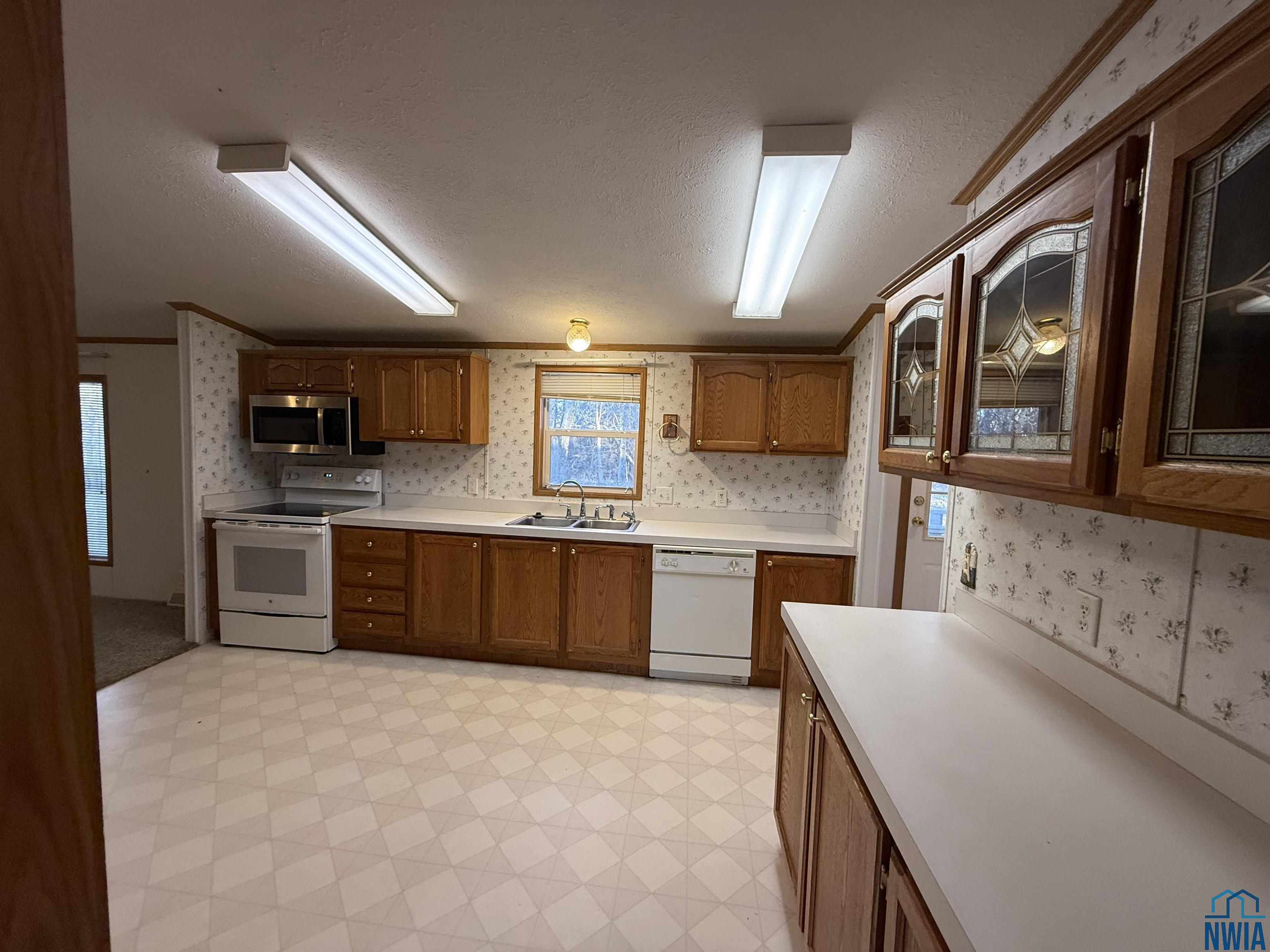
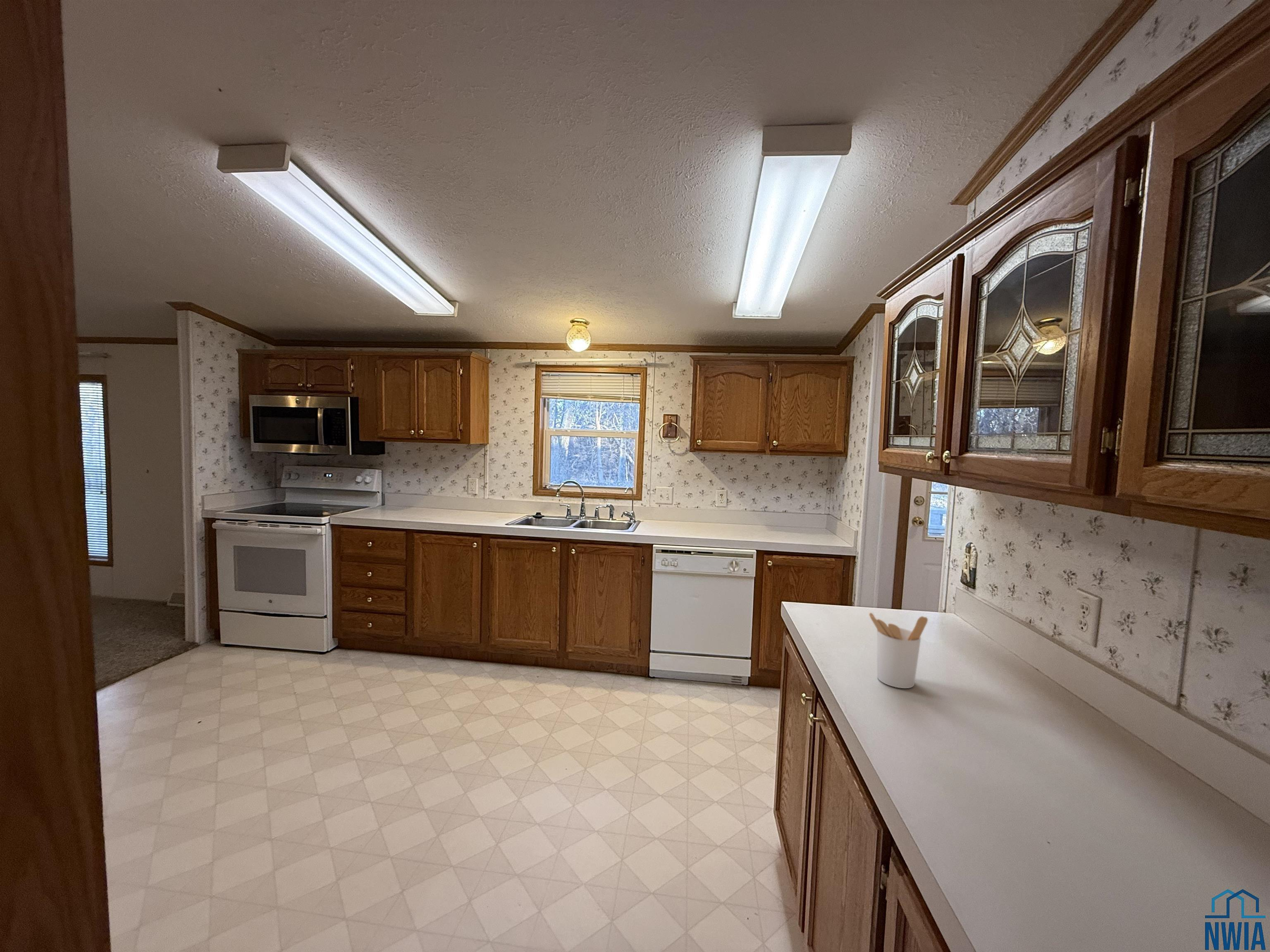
+ utensil holder (893, 647)
